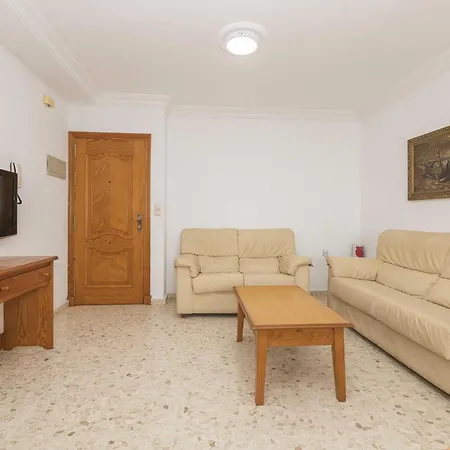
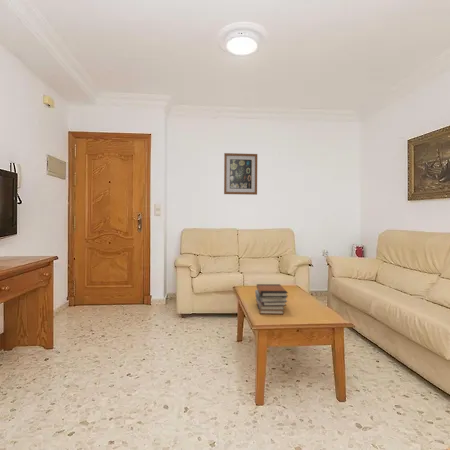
+ wall art (240, 174)
+ book stack (270, 298)
